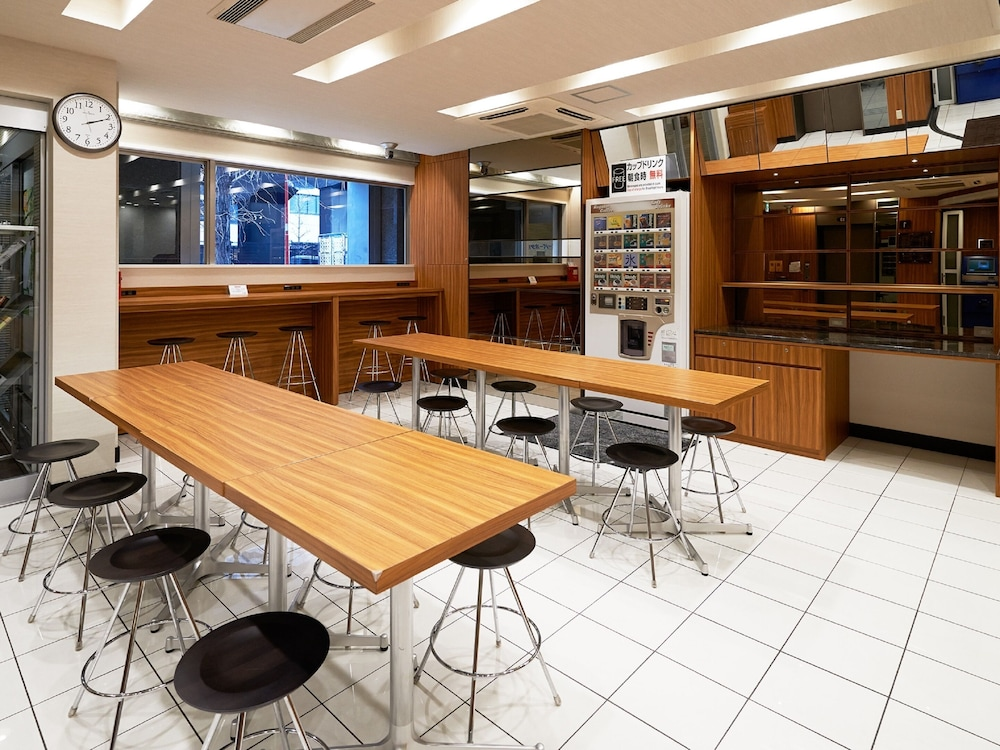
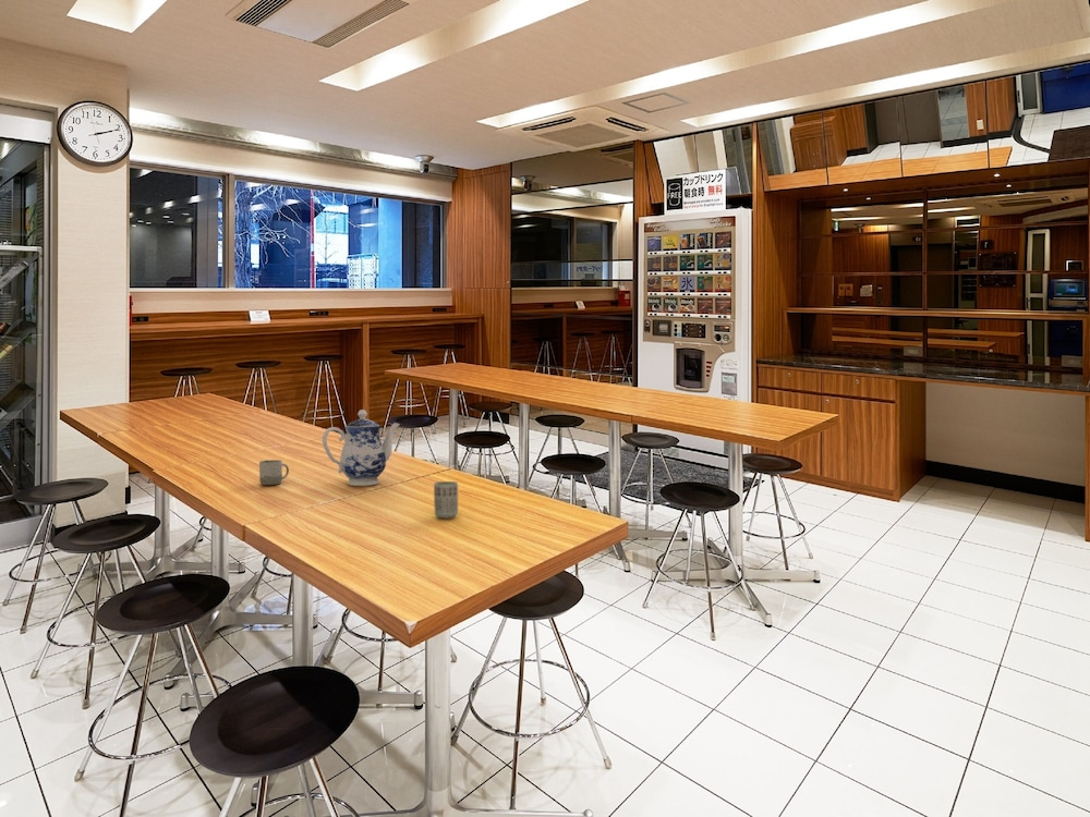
+ cup (275, 472)
+ teapot (362, 447)
+ cup (446, 499)
